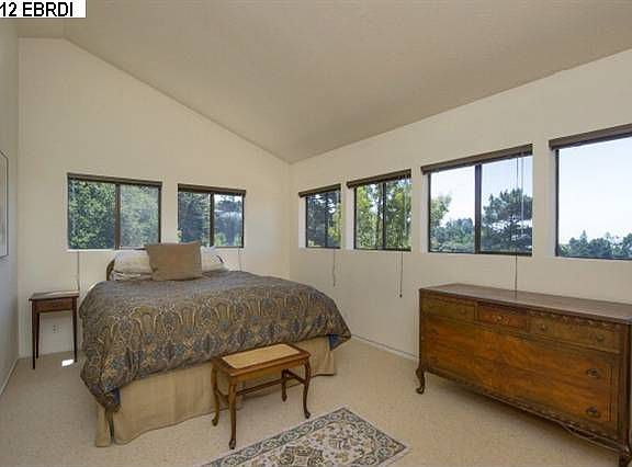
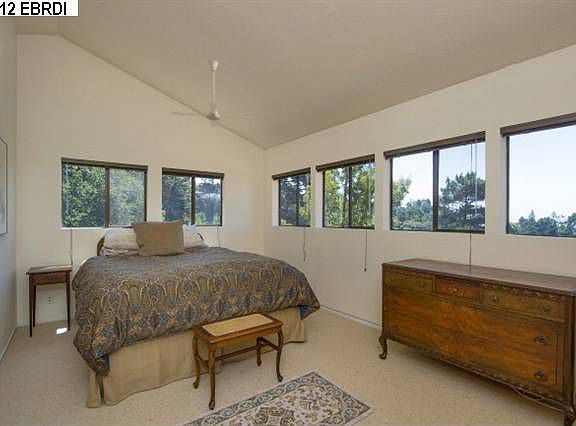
+ ceiling fan (213, 90)
